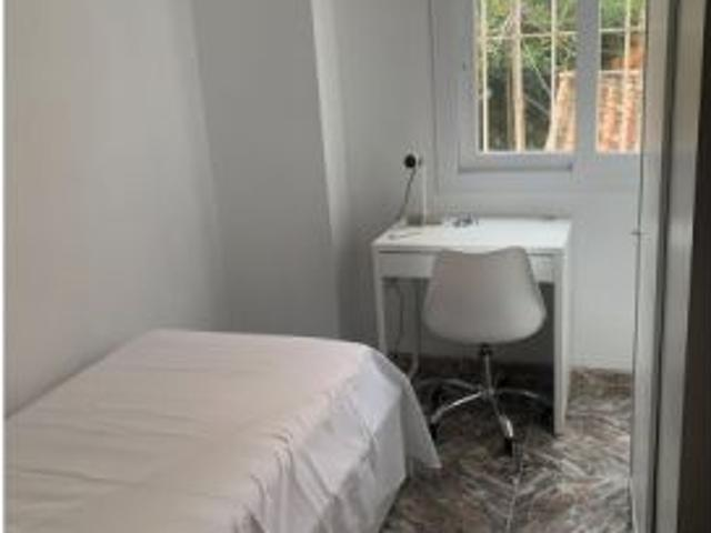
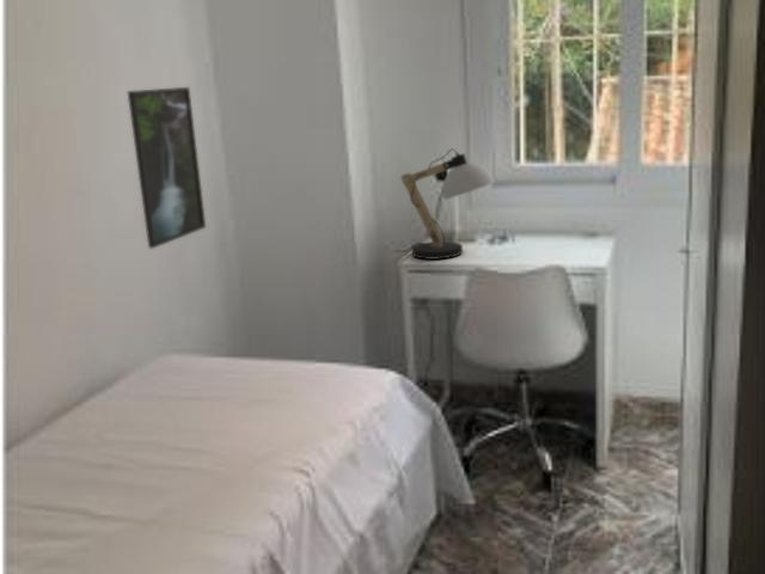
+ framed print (170, 164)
+ desk lamp (443, 199)
